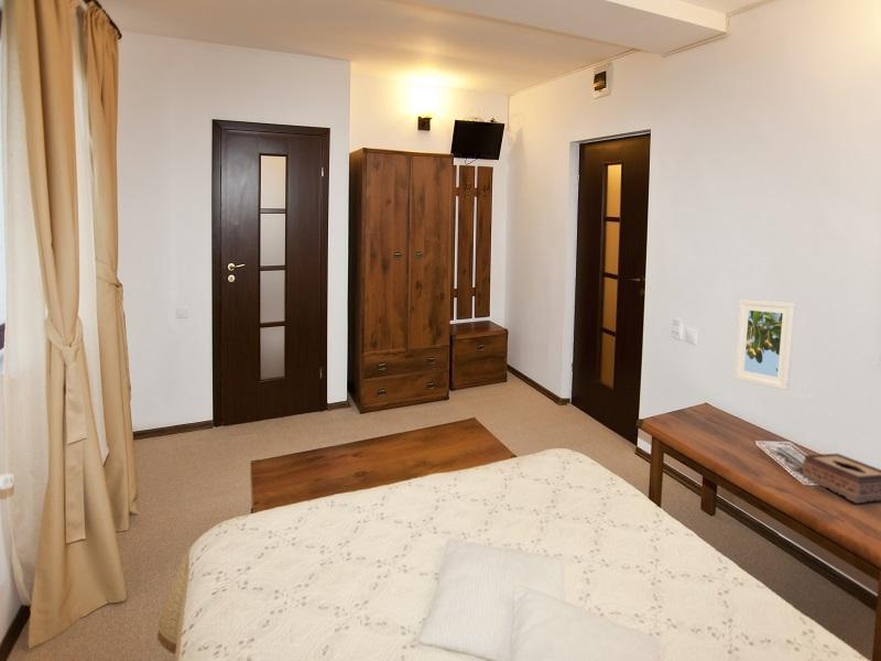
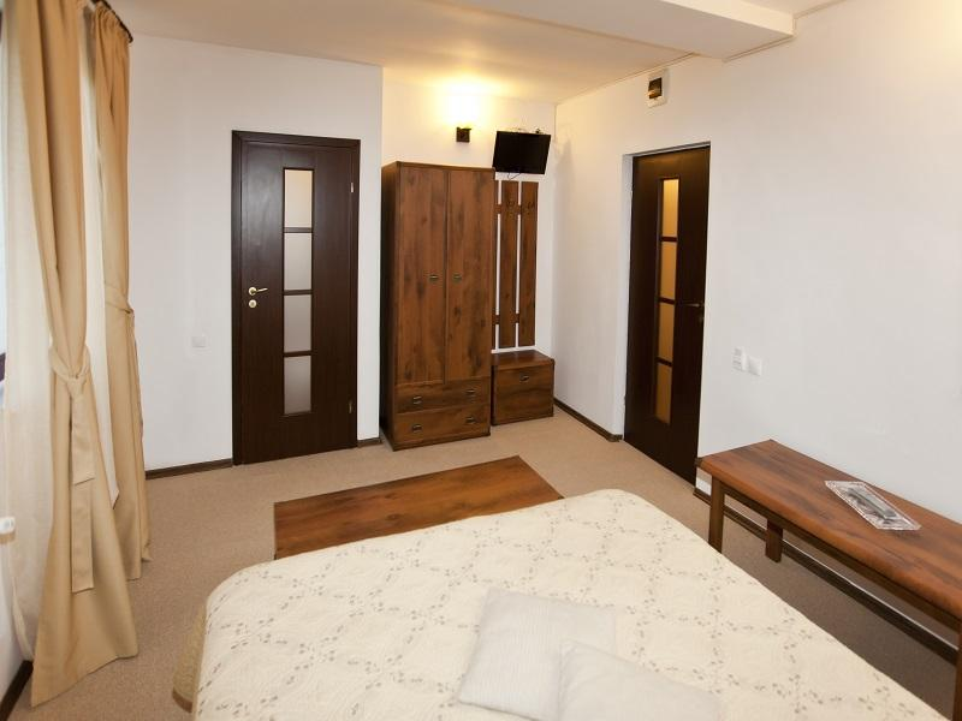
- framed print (763, 343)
- tissue box (846, 476)
